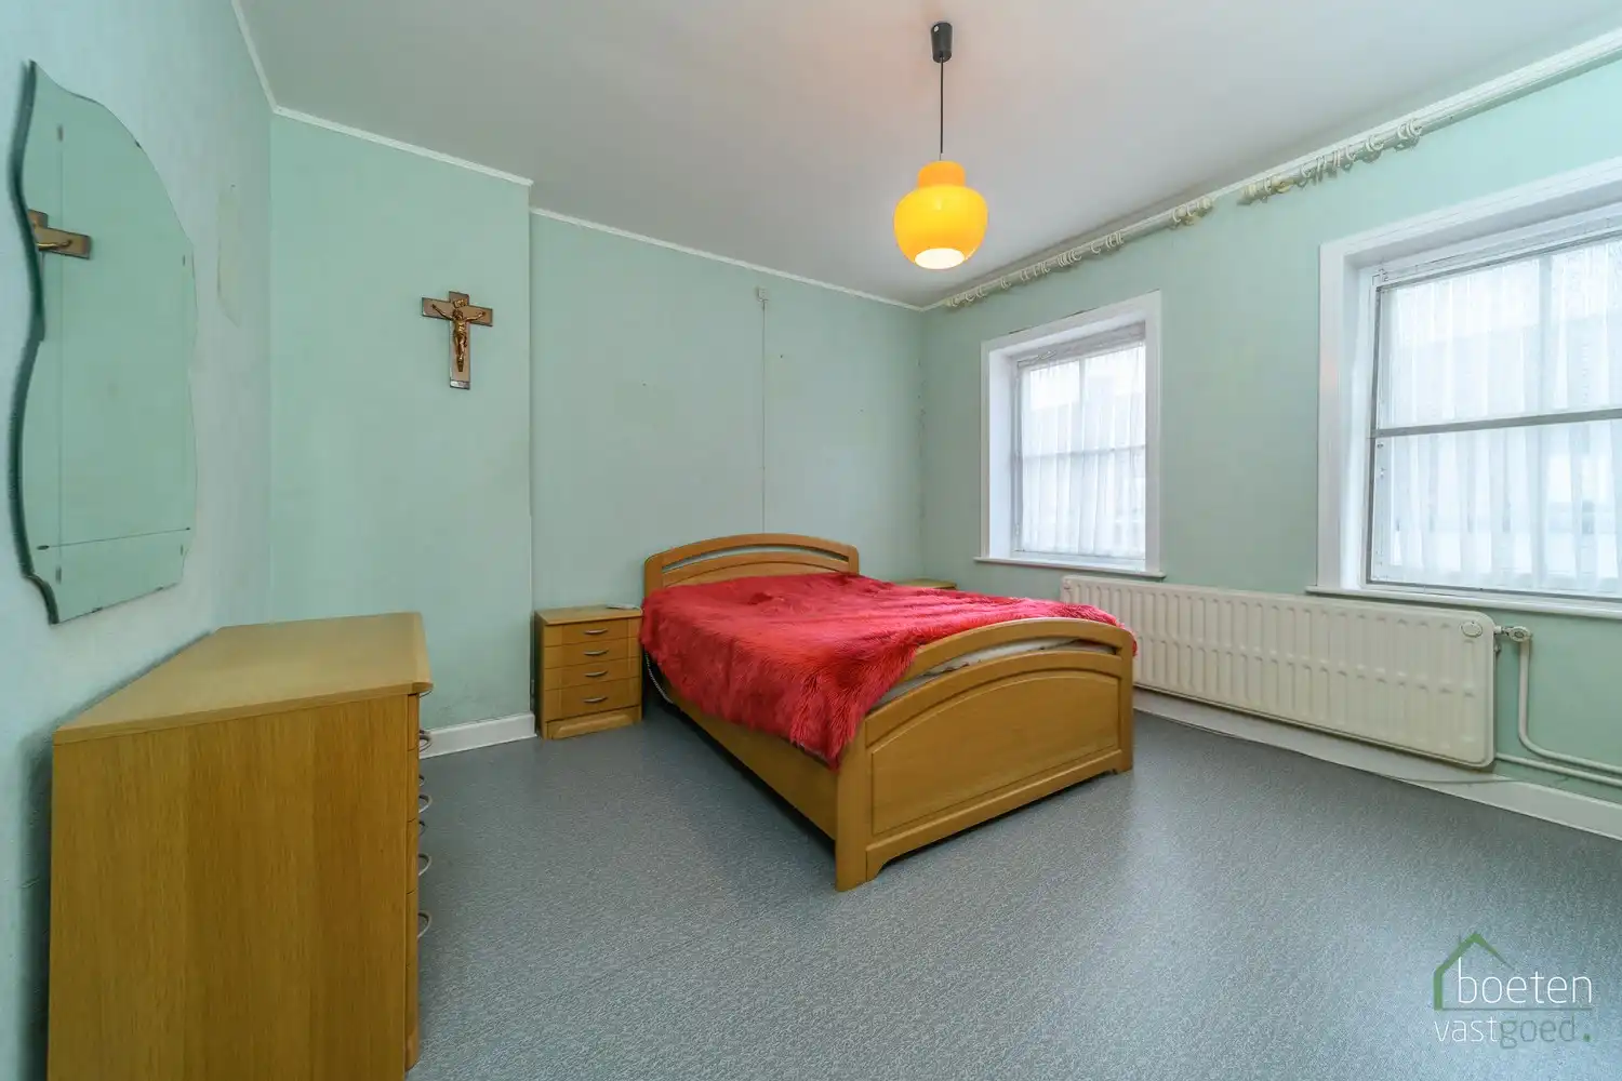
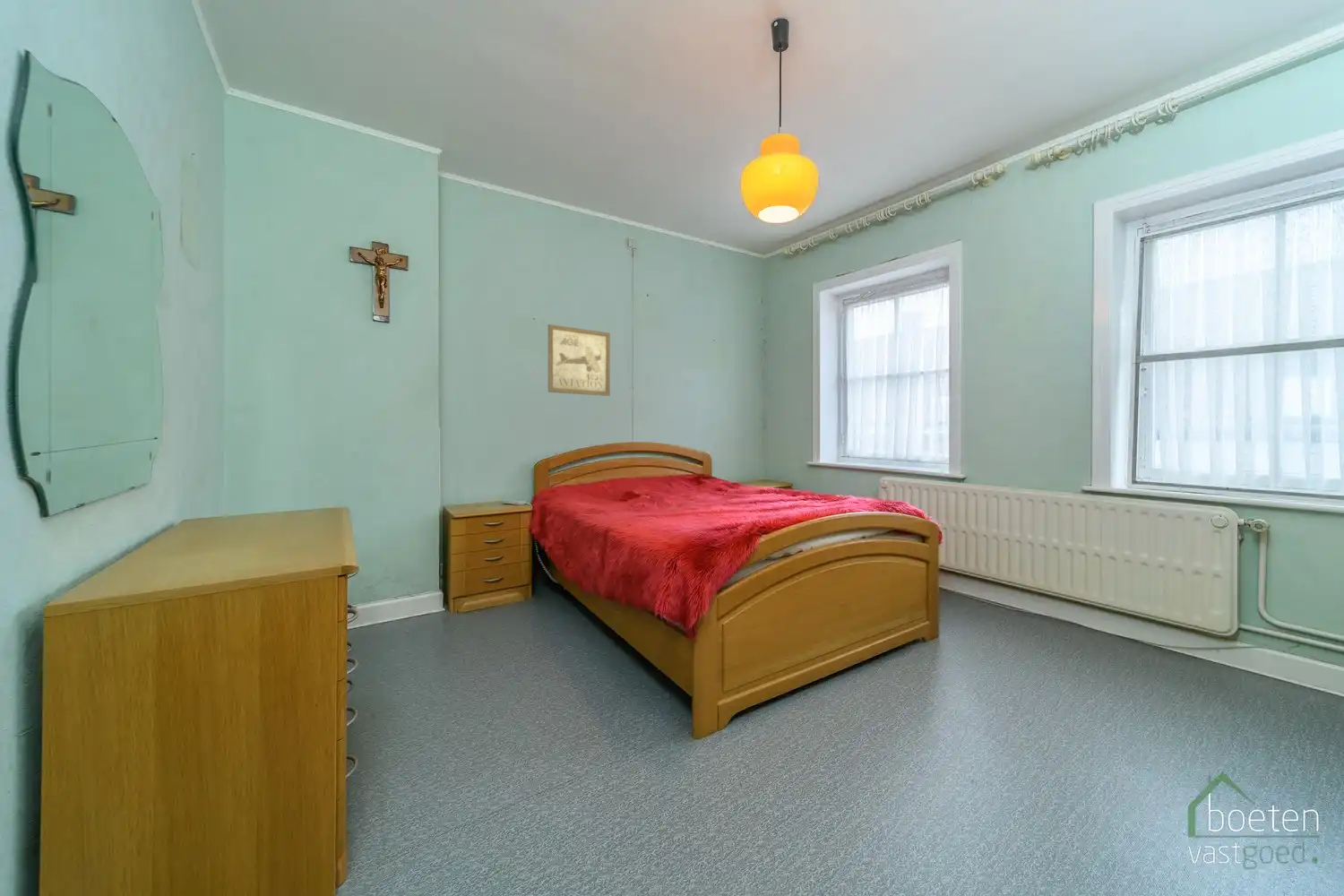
+ wall art (580, 361)
